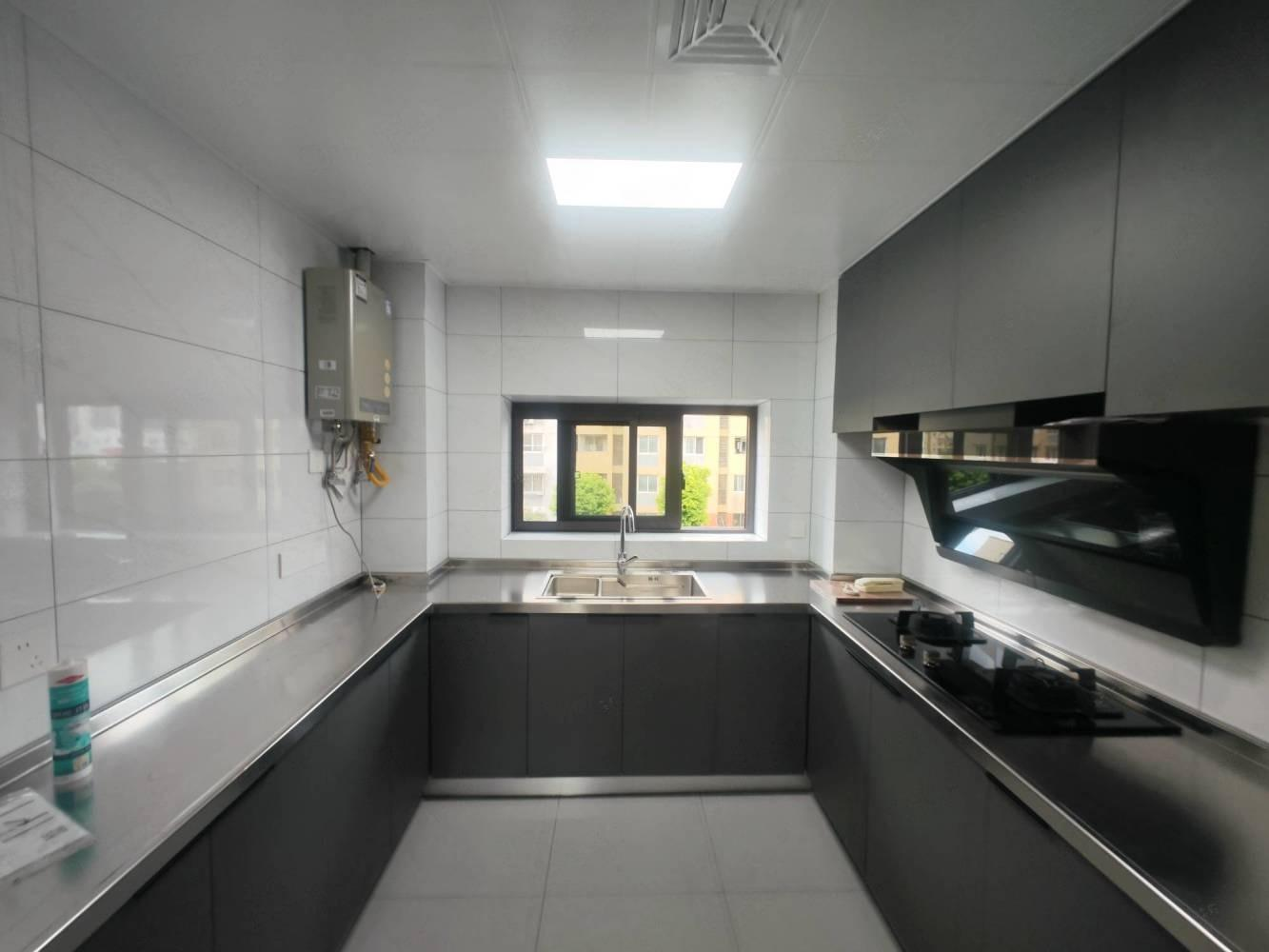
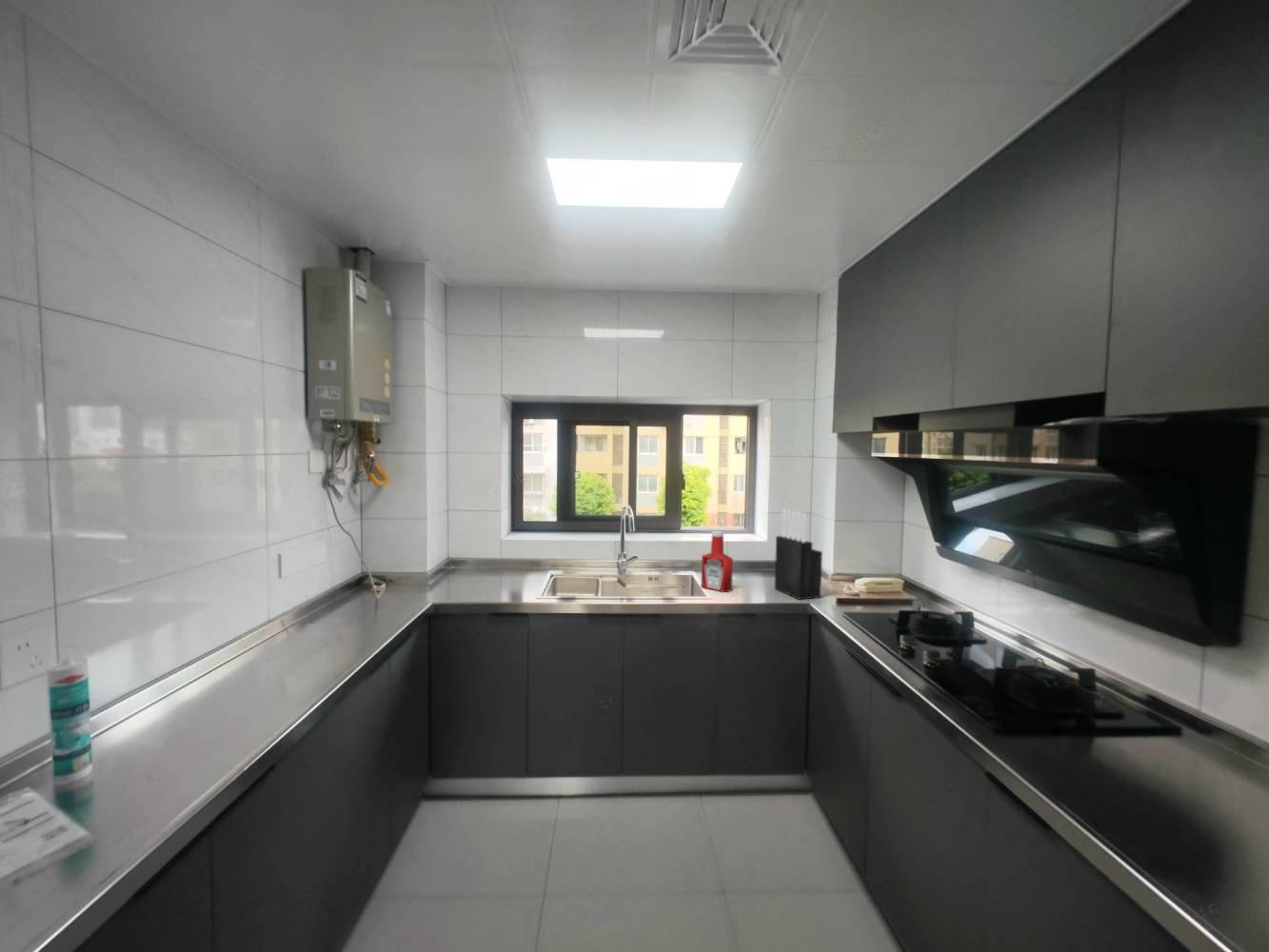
+ soap bottle (717, 560)
+ knife block (800, 552)
